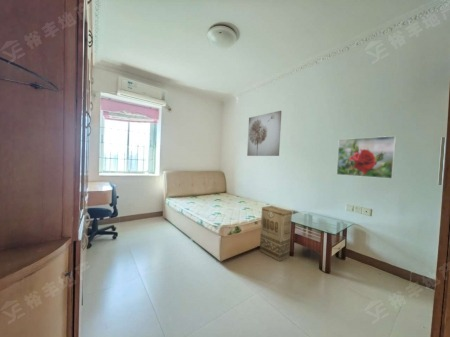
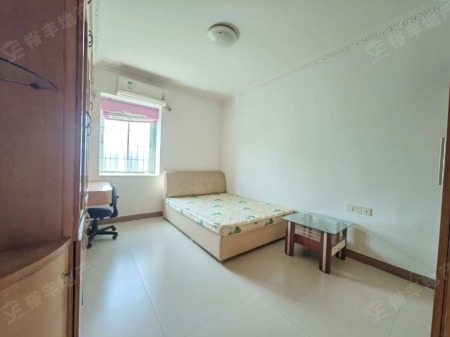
- wall art (262, 135)
- cardboard box (275, 231)
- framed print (363, 157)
